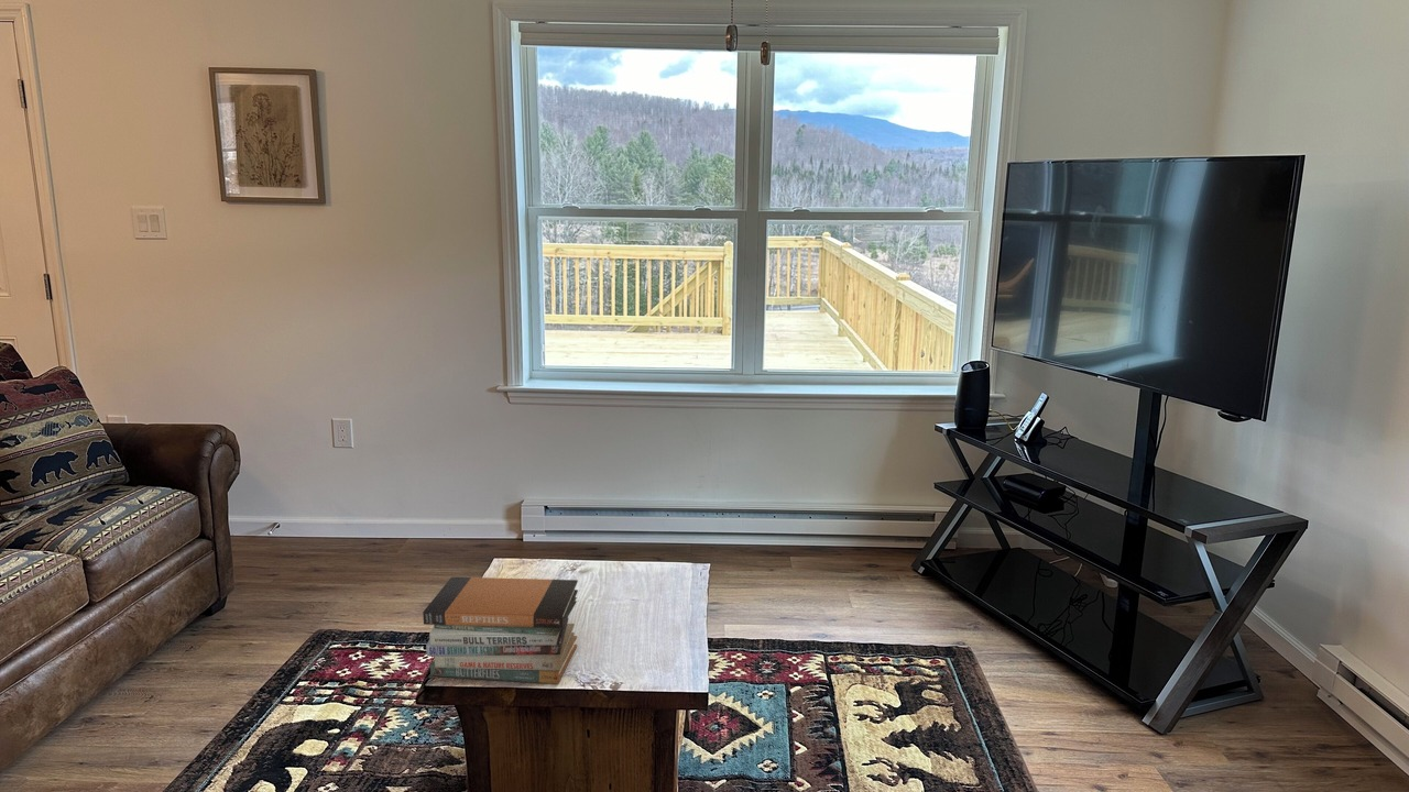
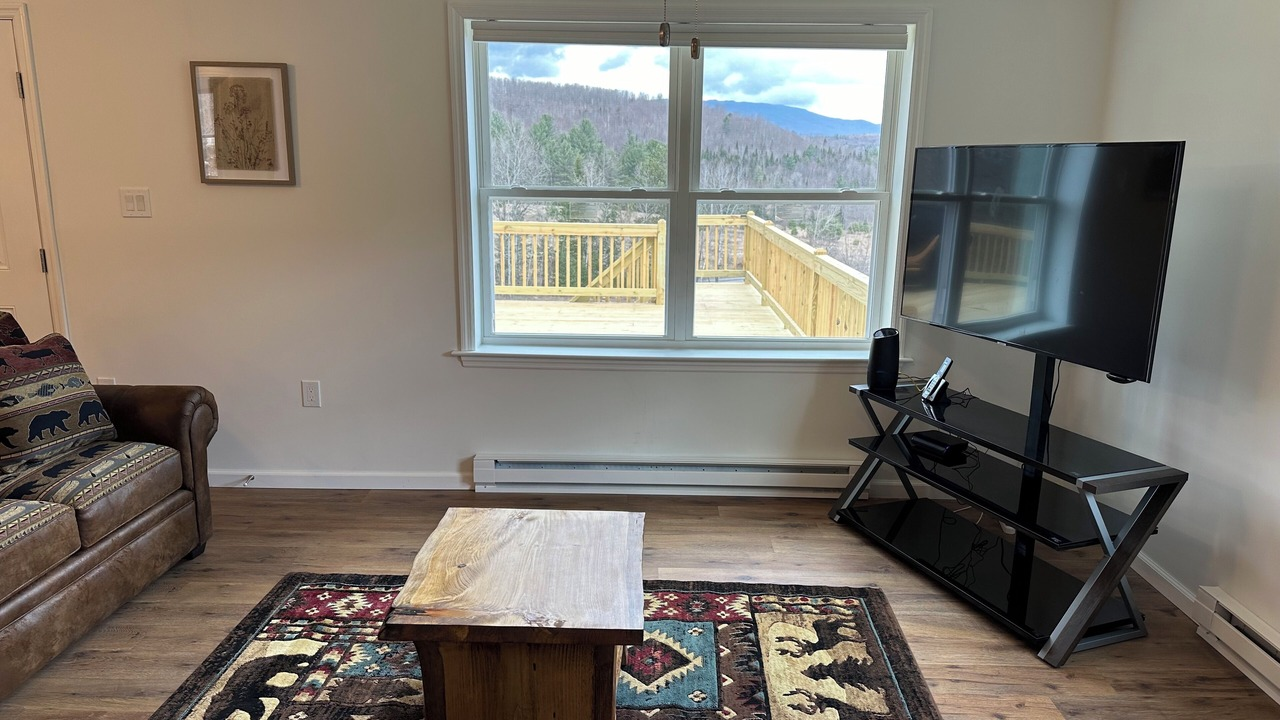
- book stack (503, 627)
